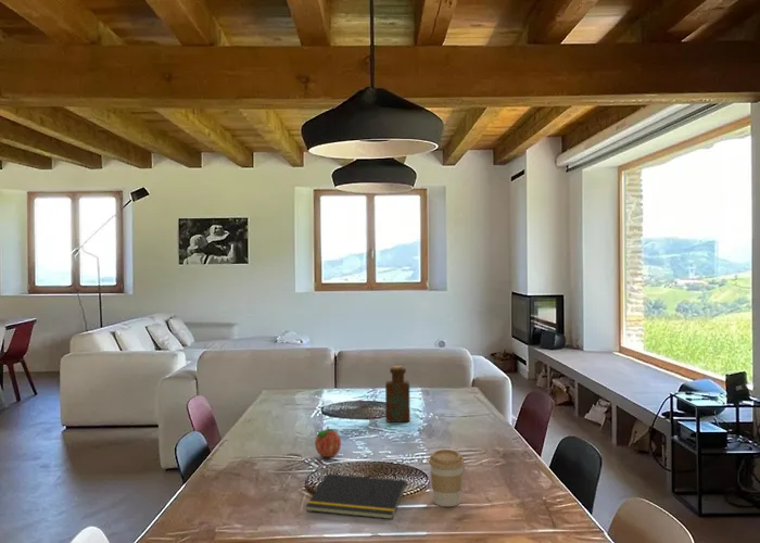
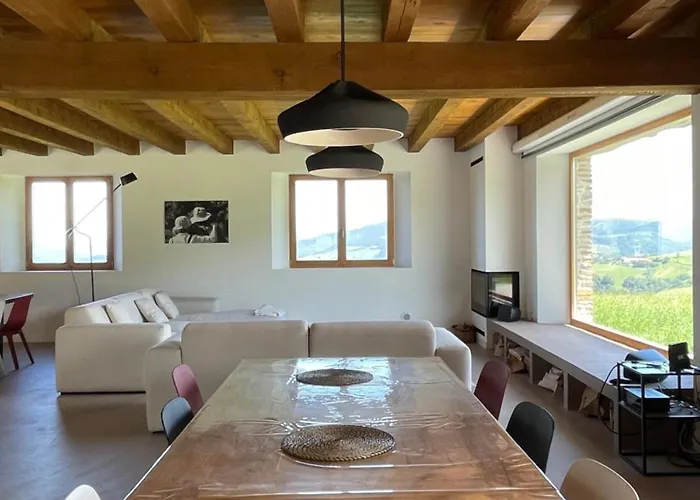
- bottle (397, 393)
- coffee cup (446, 477)
- notepad (357, 494)
- fruit (328, 441)
